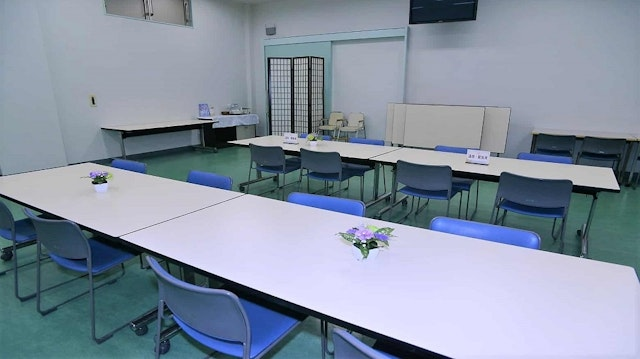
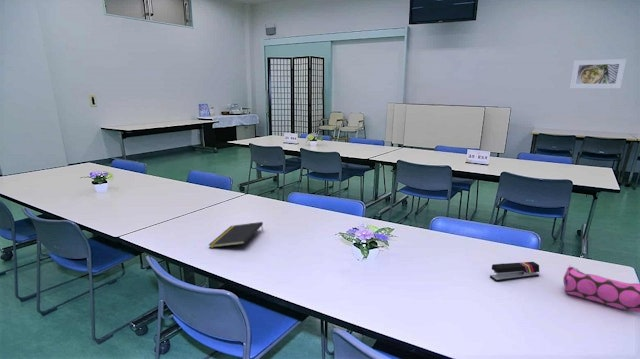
+ pencil case (603, 287)
+ notepad (237, 234)
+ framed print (596, 74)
+ stapler (515, 270)
